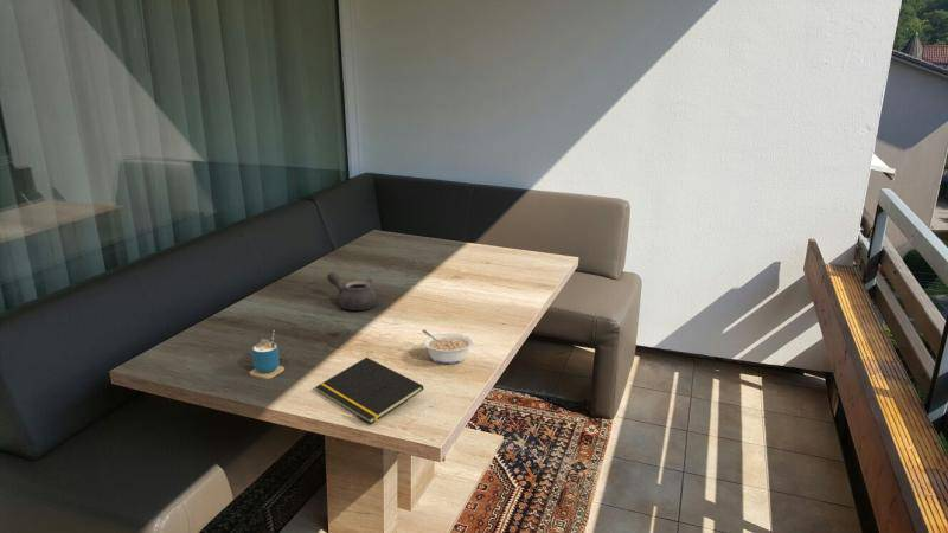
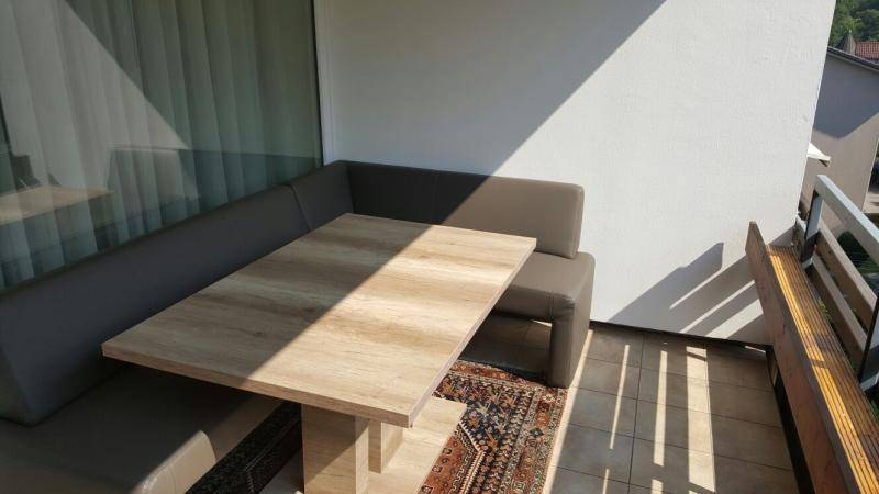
- teapot (351, 289)
- legume (446, 348)
- cup (264, 351)
- notepad (369, 387)
